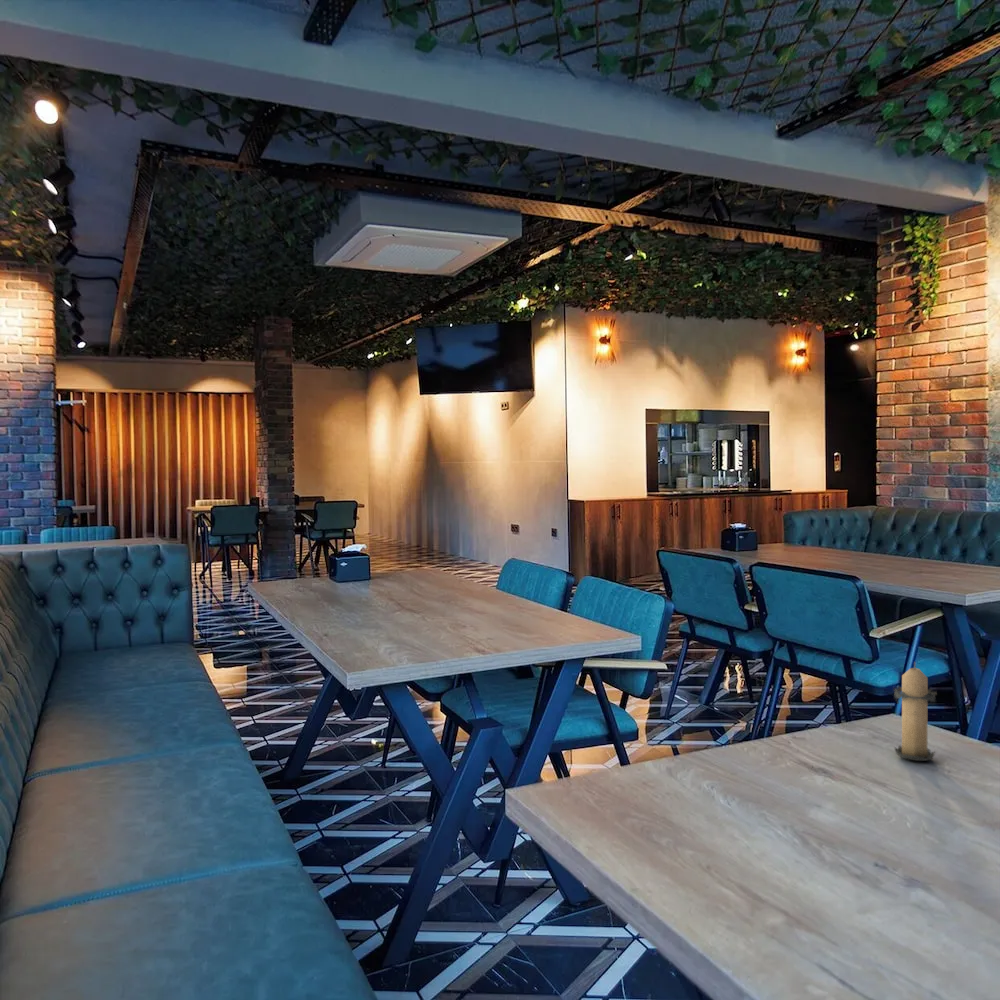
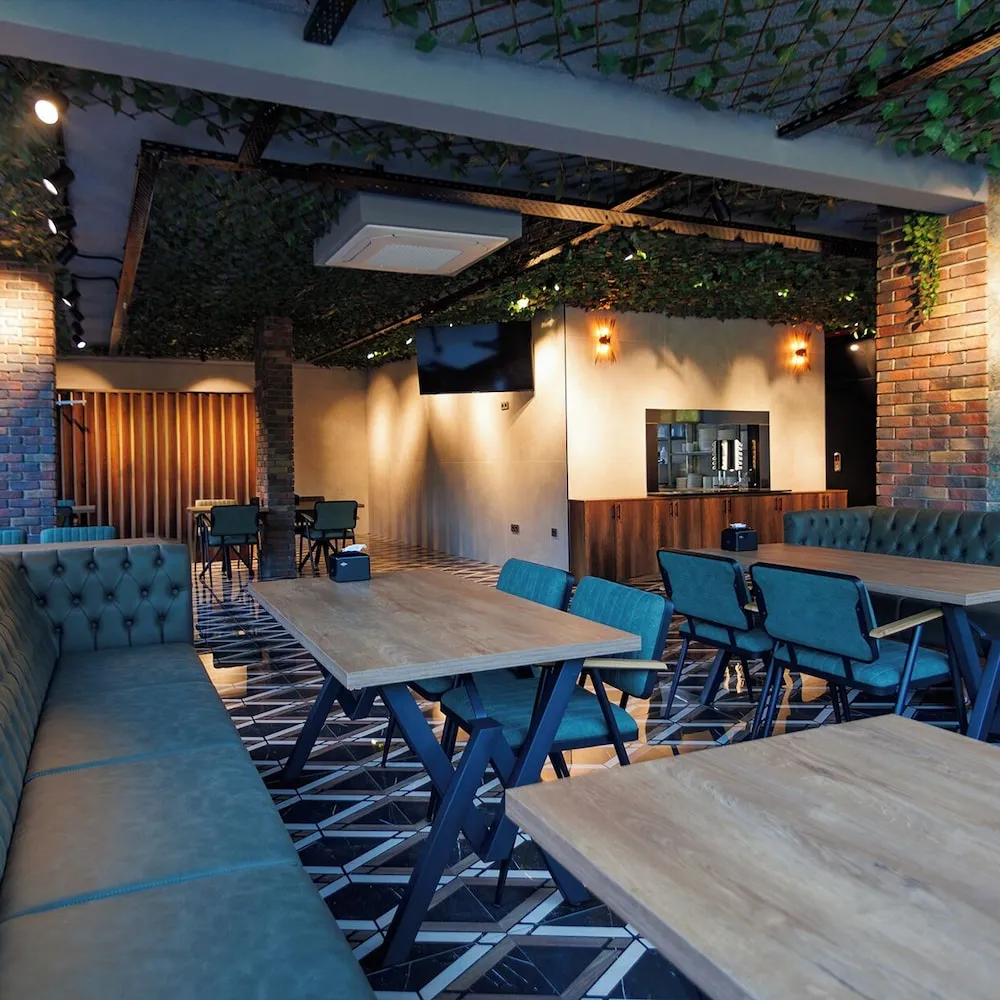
- candle (914, 709)
